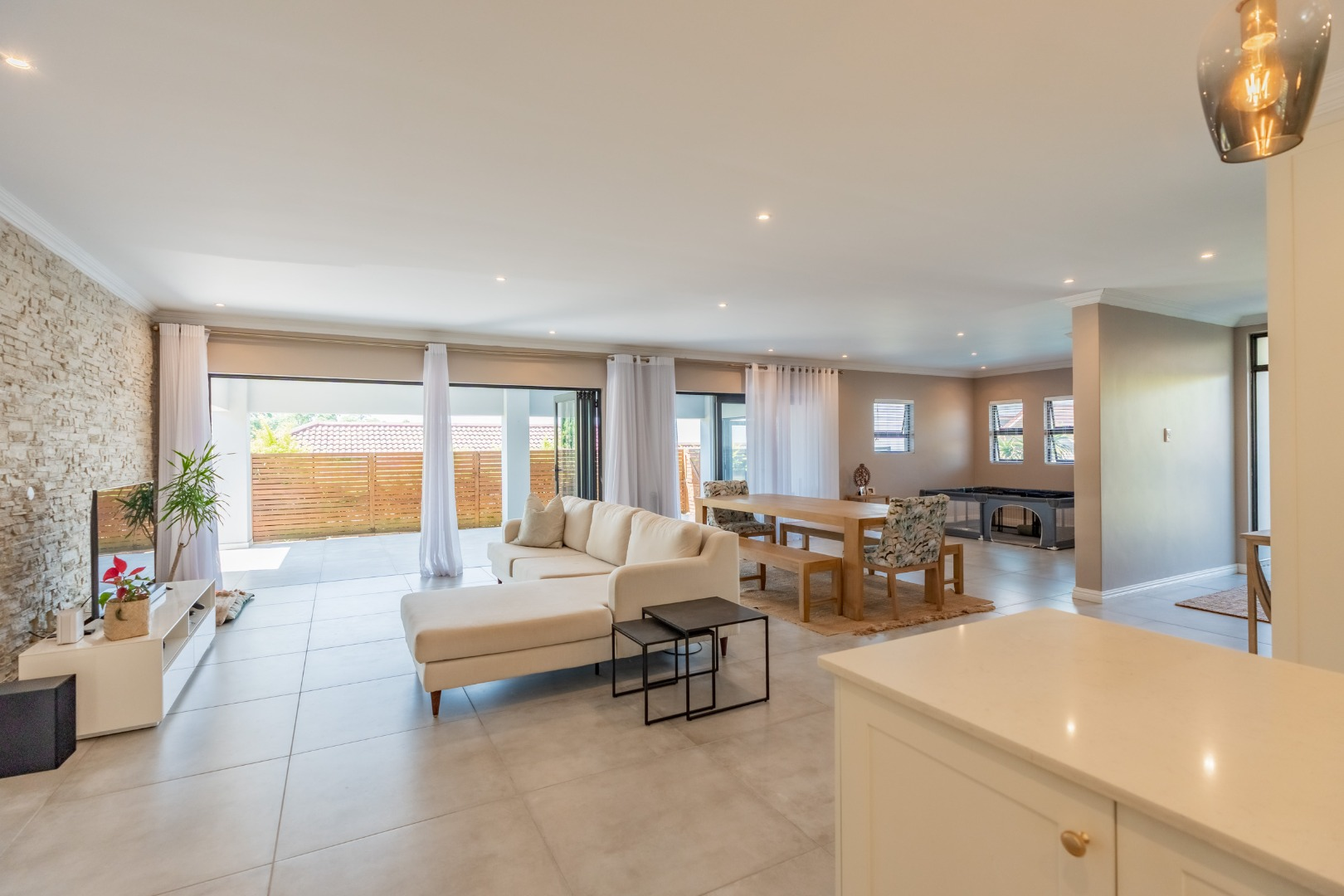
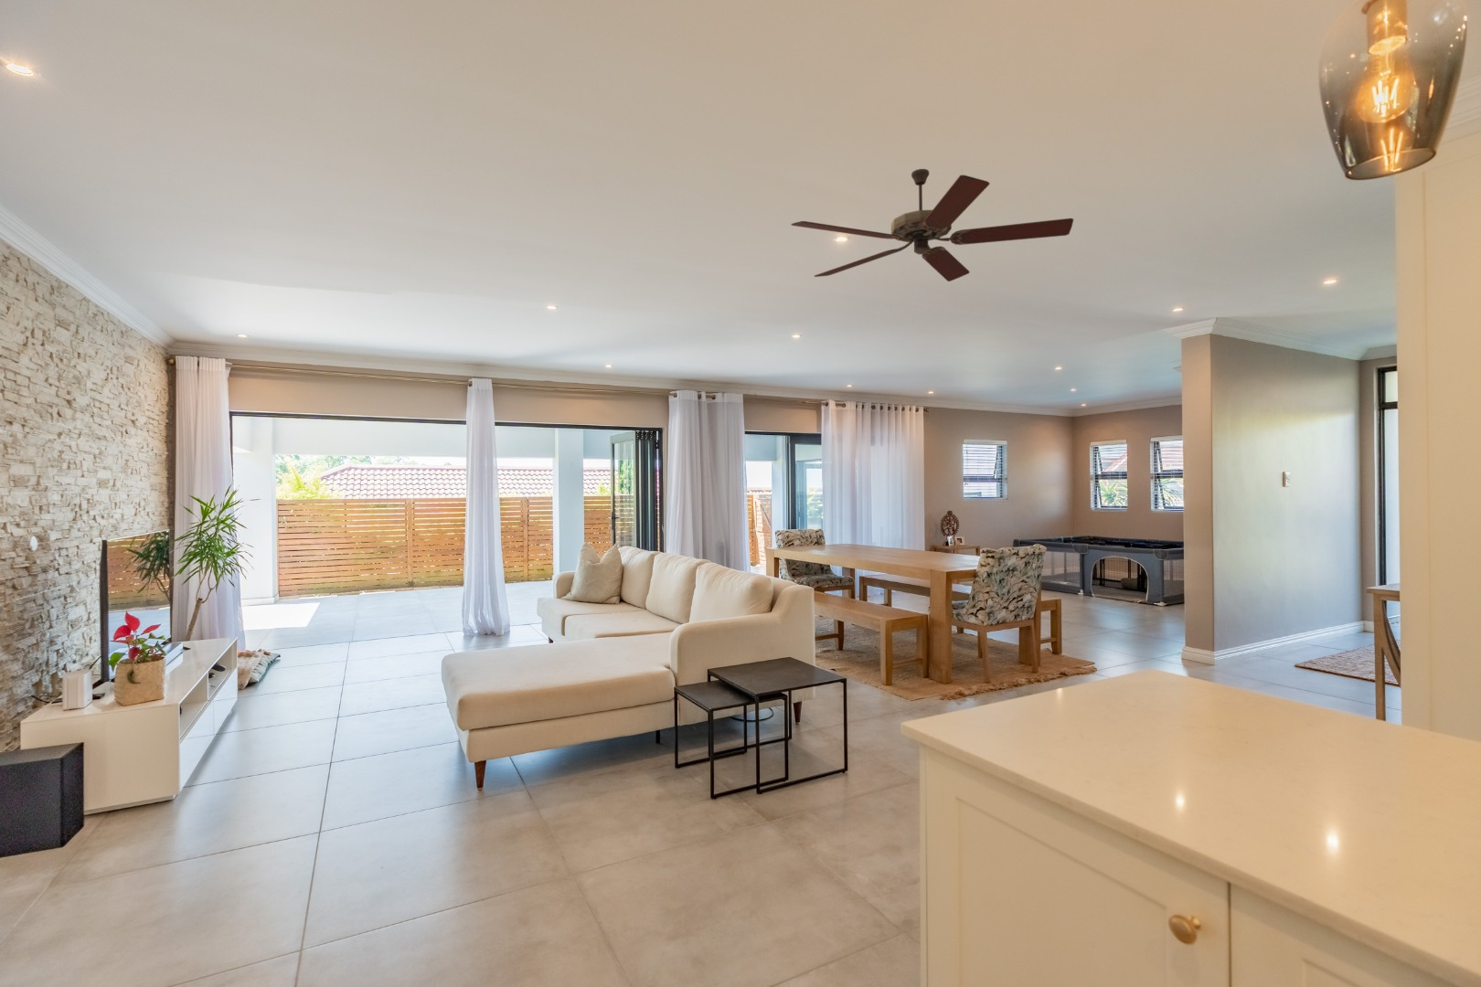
+ ceiling fan (931, 212)
